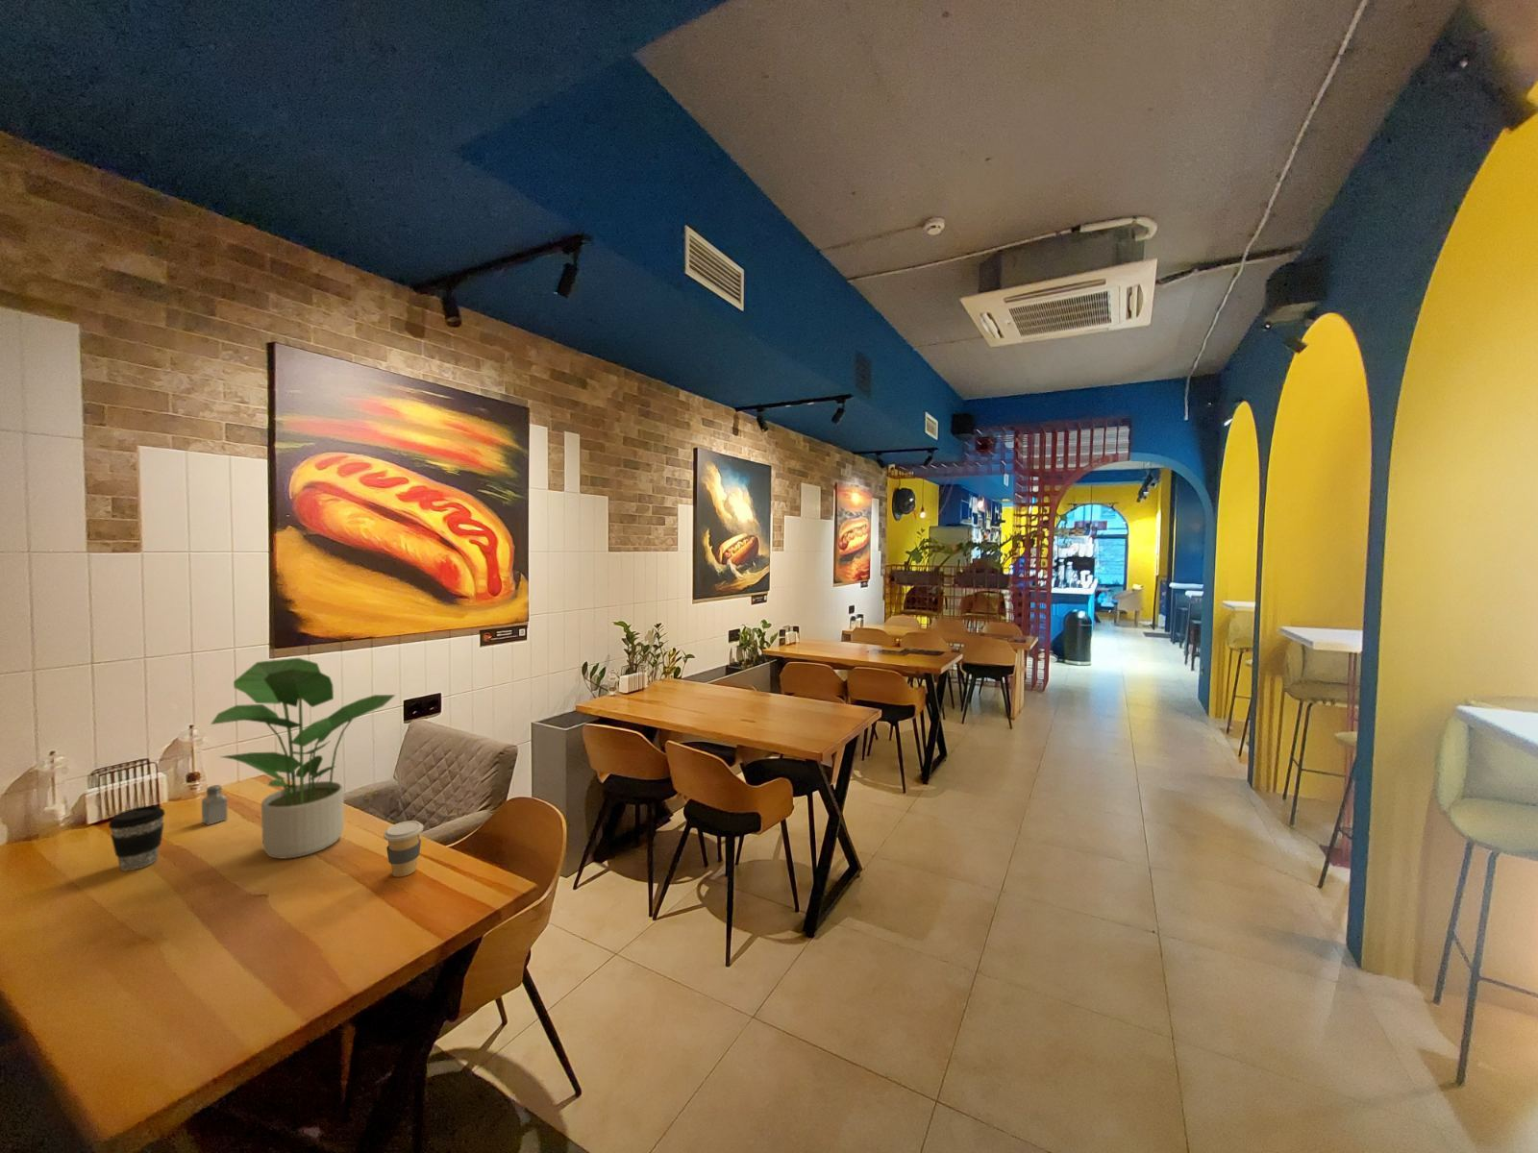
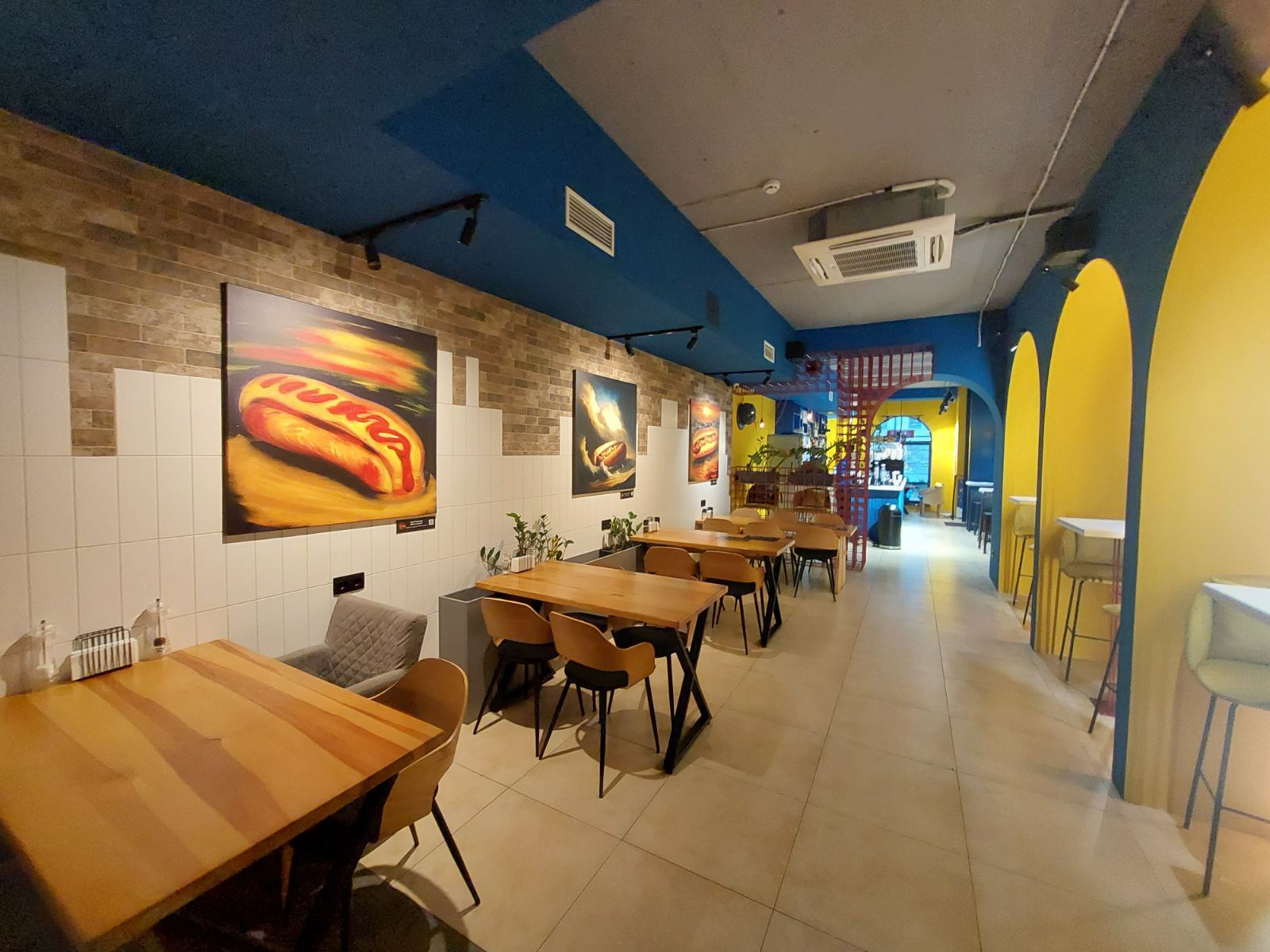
- saltshaker (214, 803)
- coffee cup (138, 838)
- potted plant (314, 748)
- coffee cup (403, 849)
